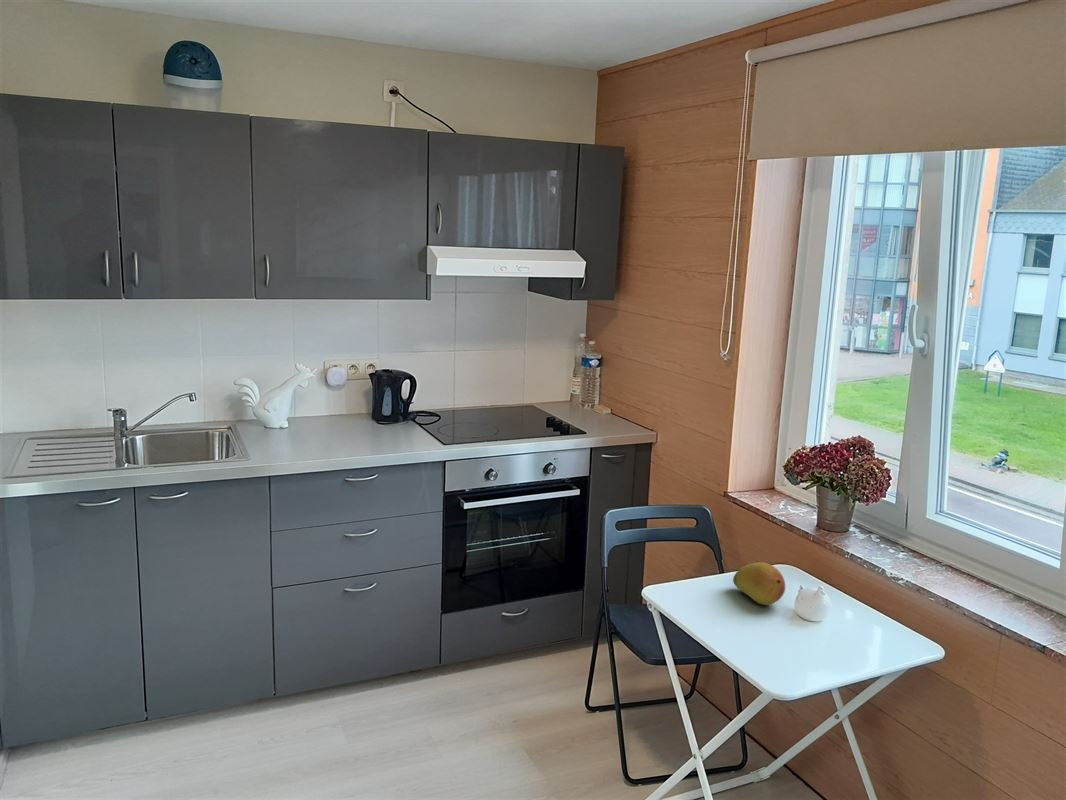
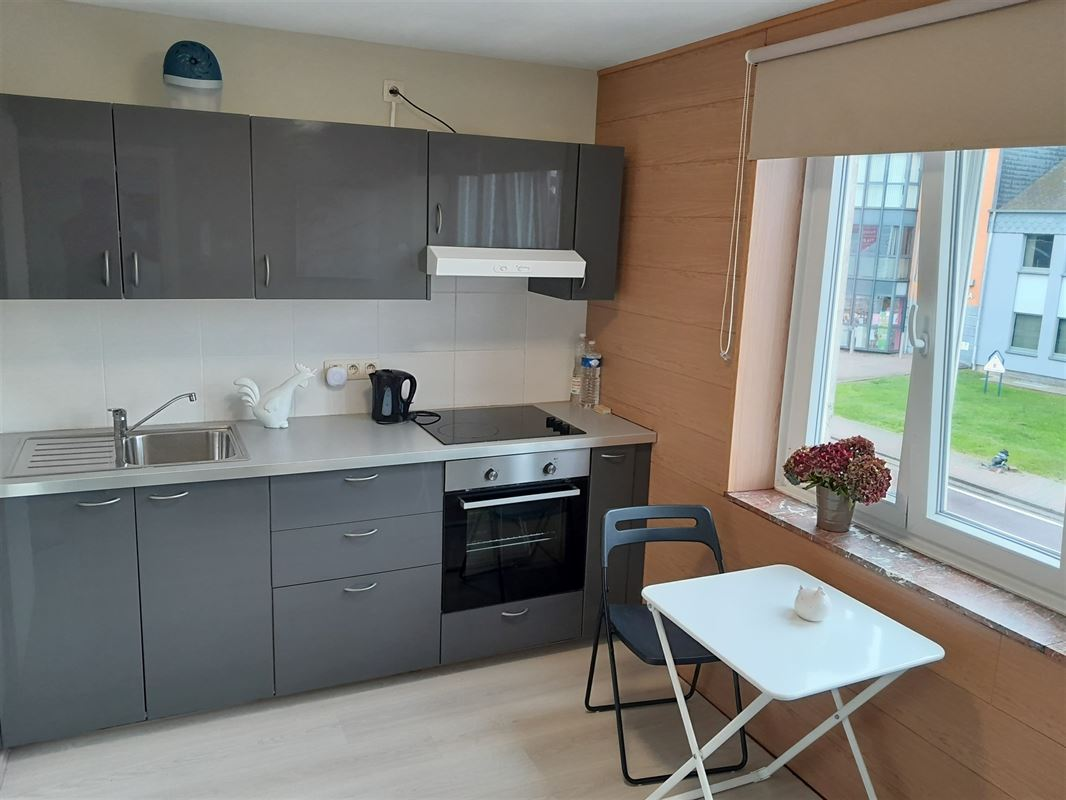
- fruit (760, 581)
